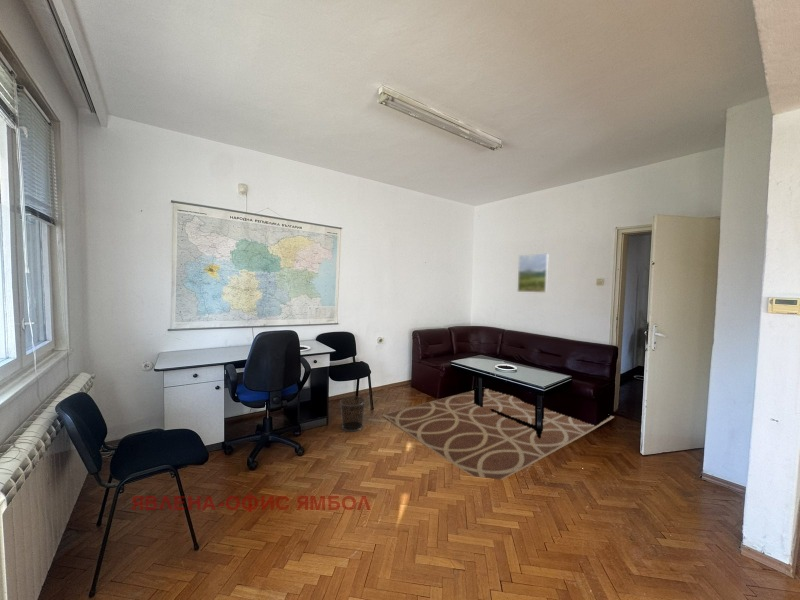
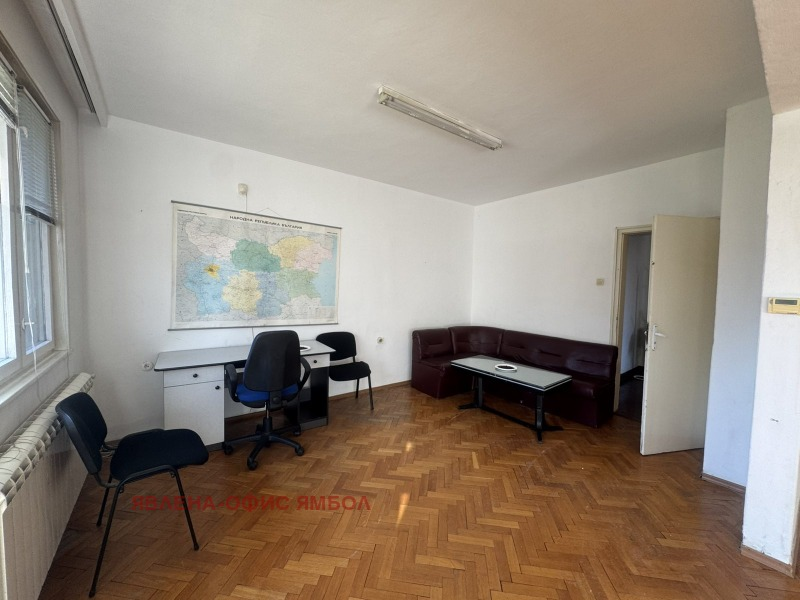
- rug (499, 416)
- waste bin (352, 414)
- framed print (532, 273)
